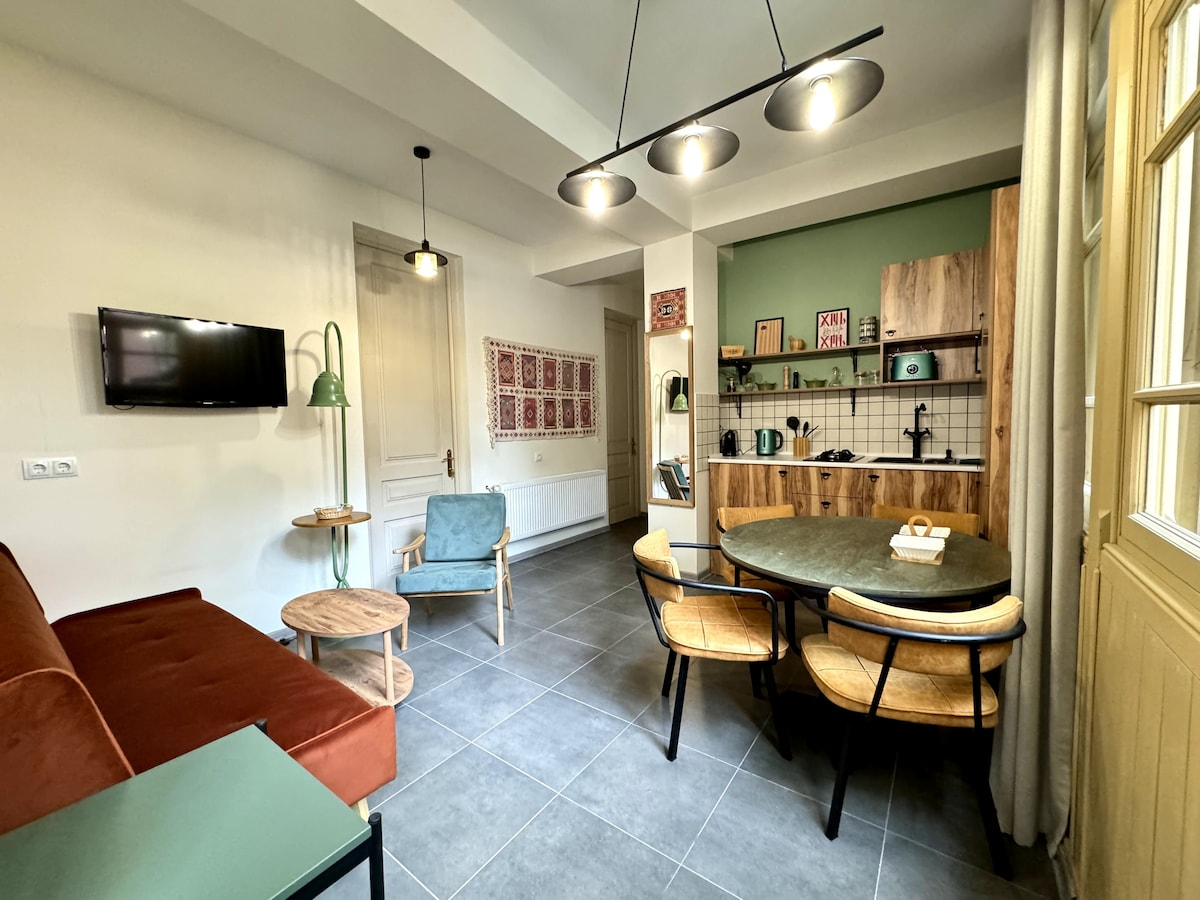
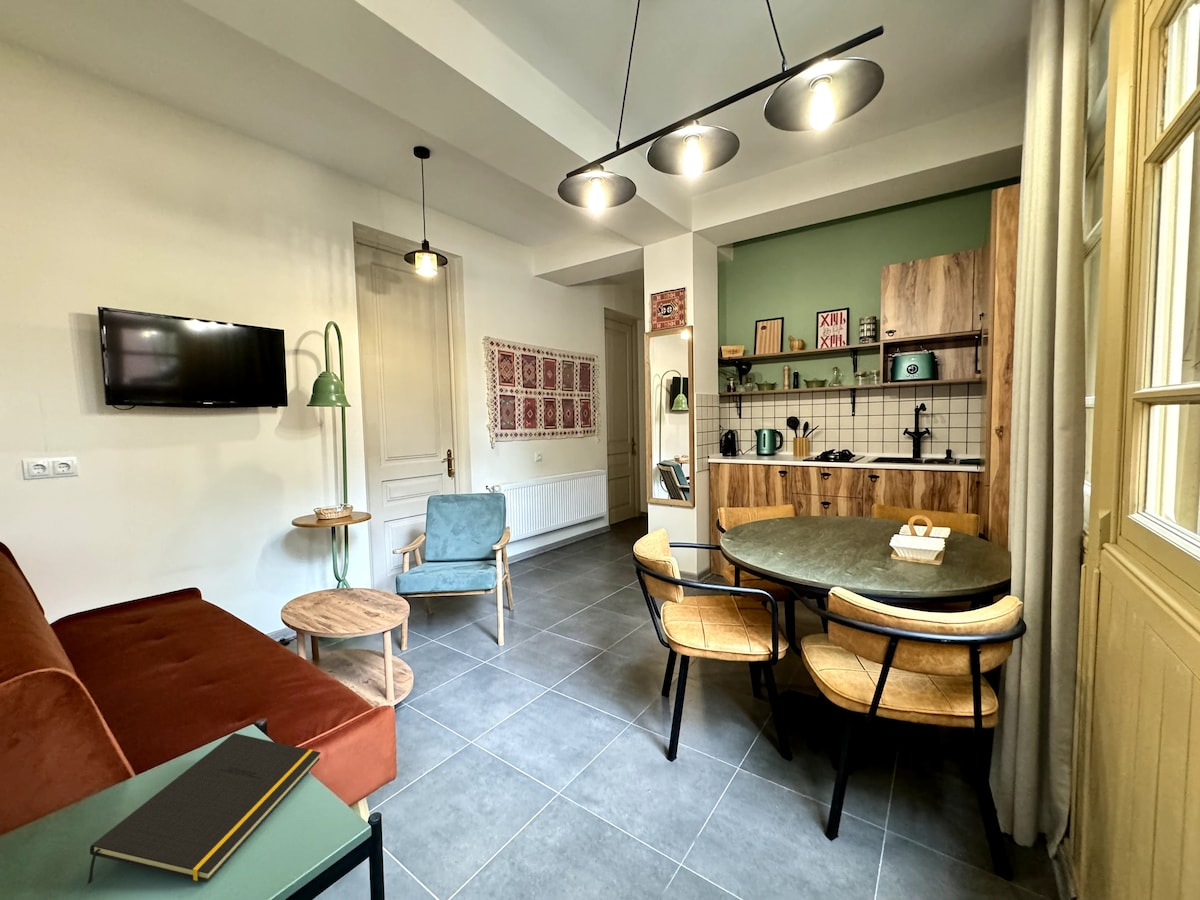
+ notepad (222, 795)
